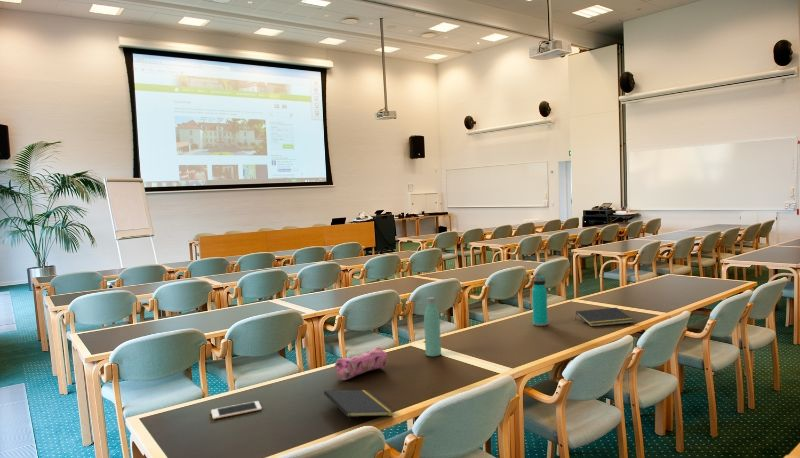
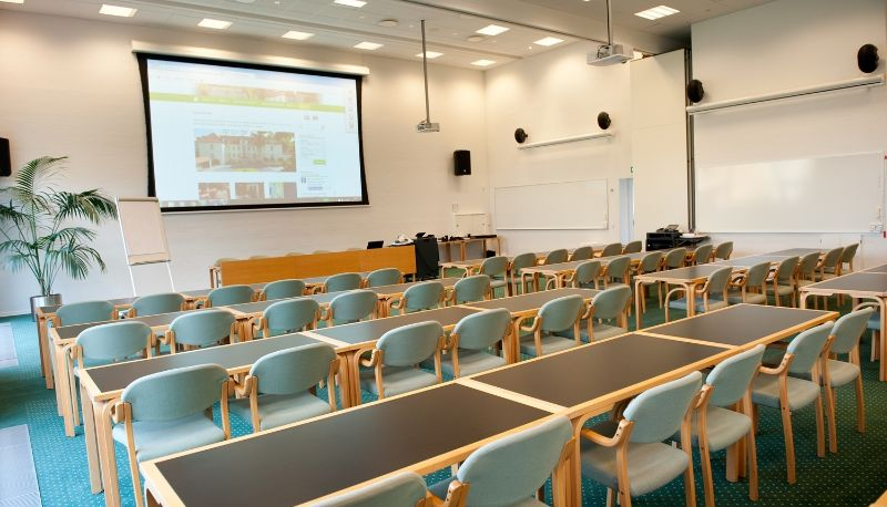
- notepad (358, 402)
- pencil case (361, 363)
- water bottle (539, 300)
- bottle (432, 326)
- cell phone (236, 409)
- notepad (604, 316)
